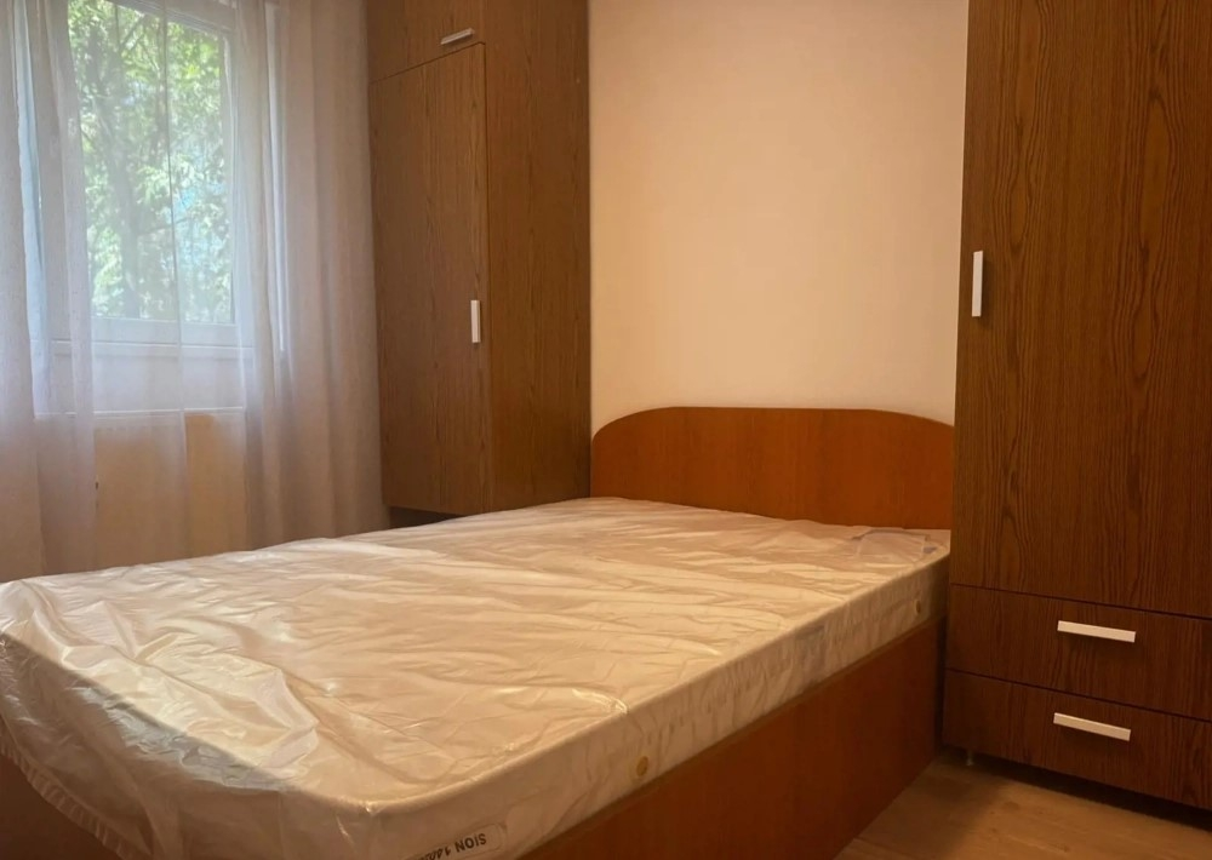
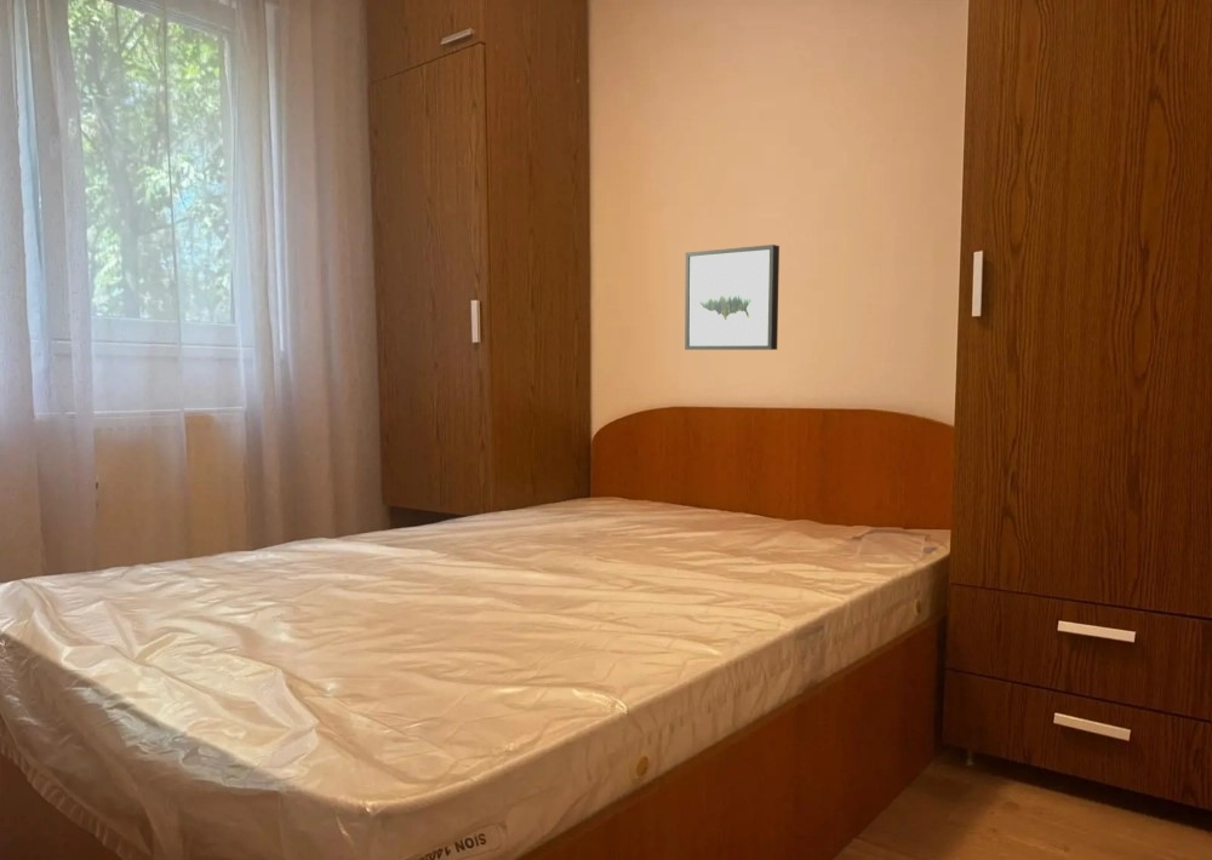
+ wall art (730, 299)
